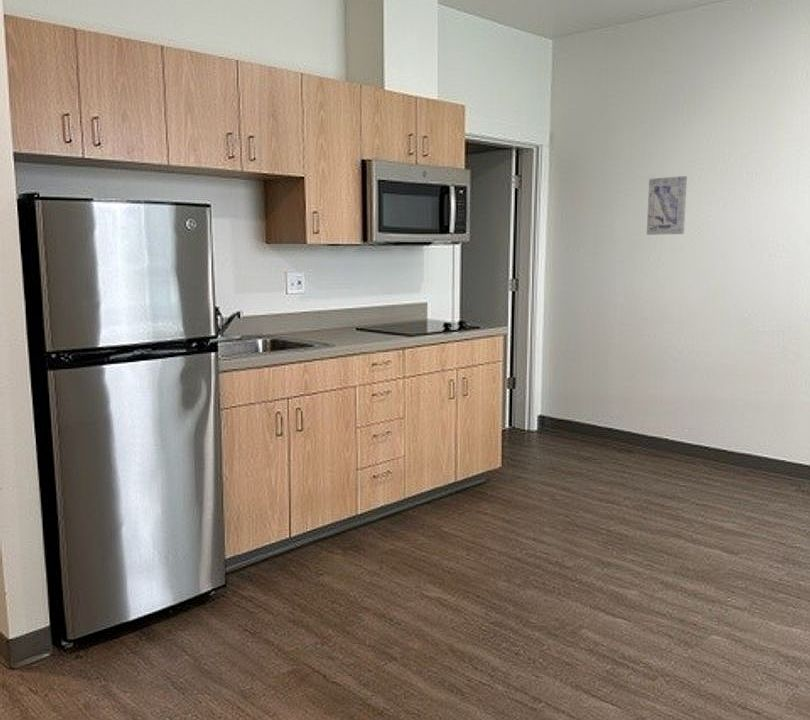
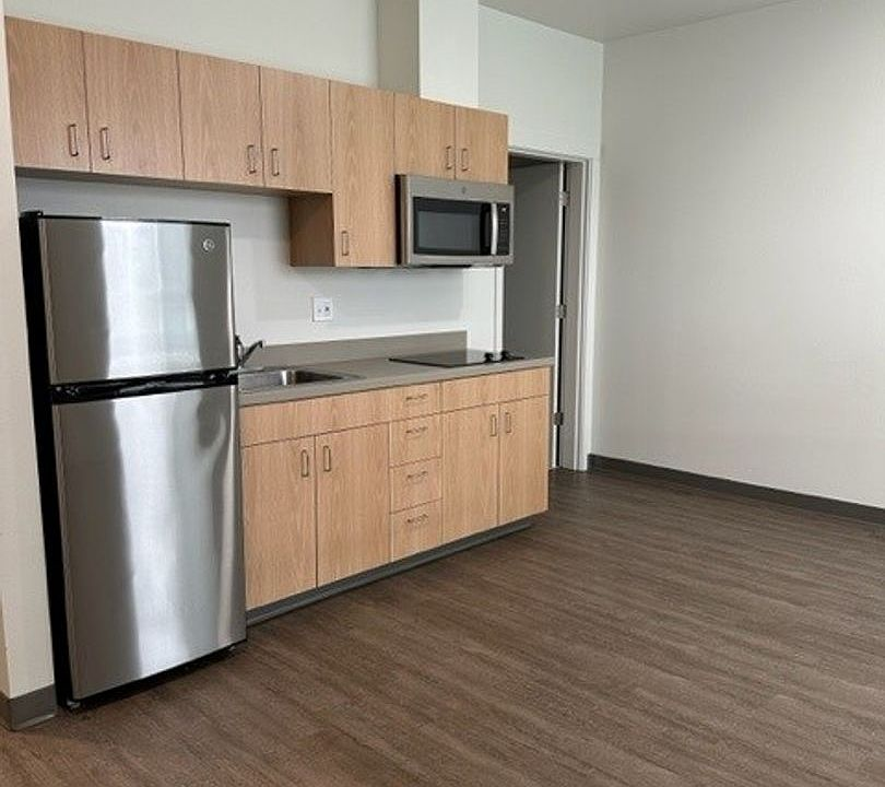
- wall art (666, 206)
